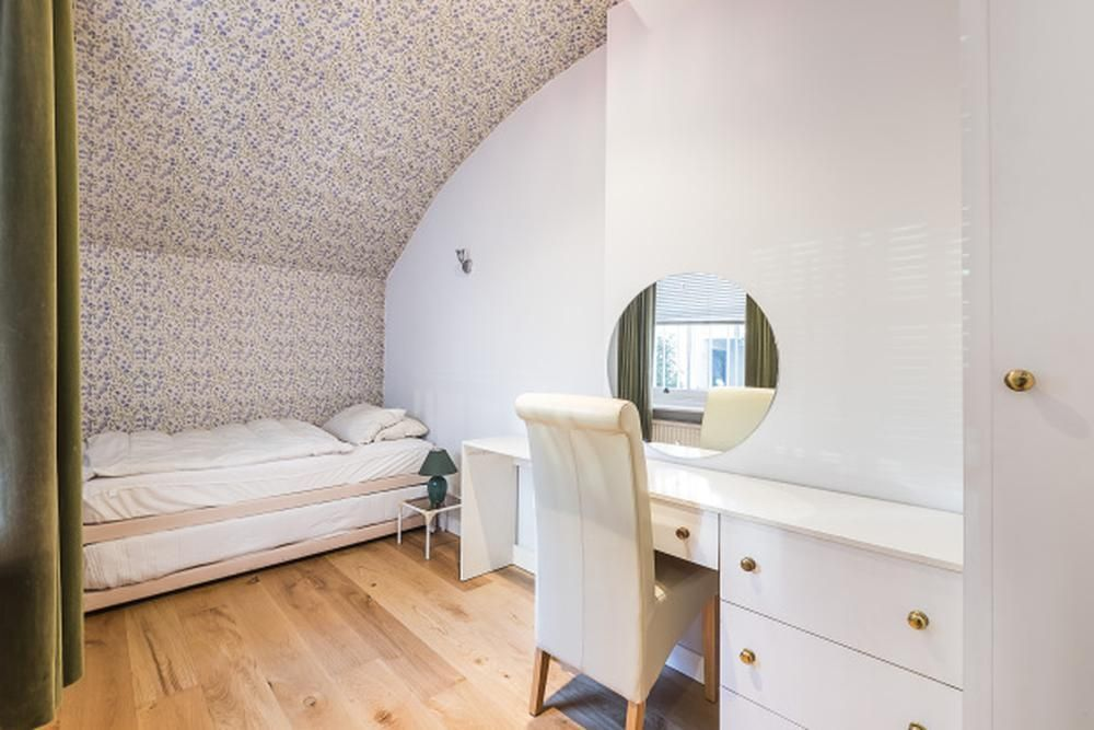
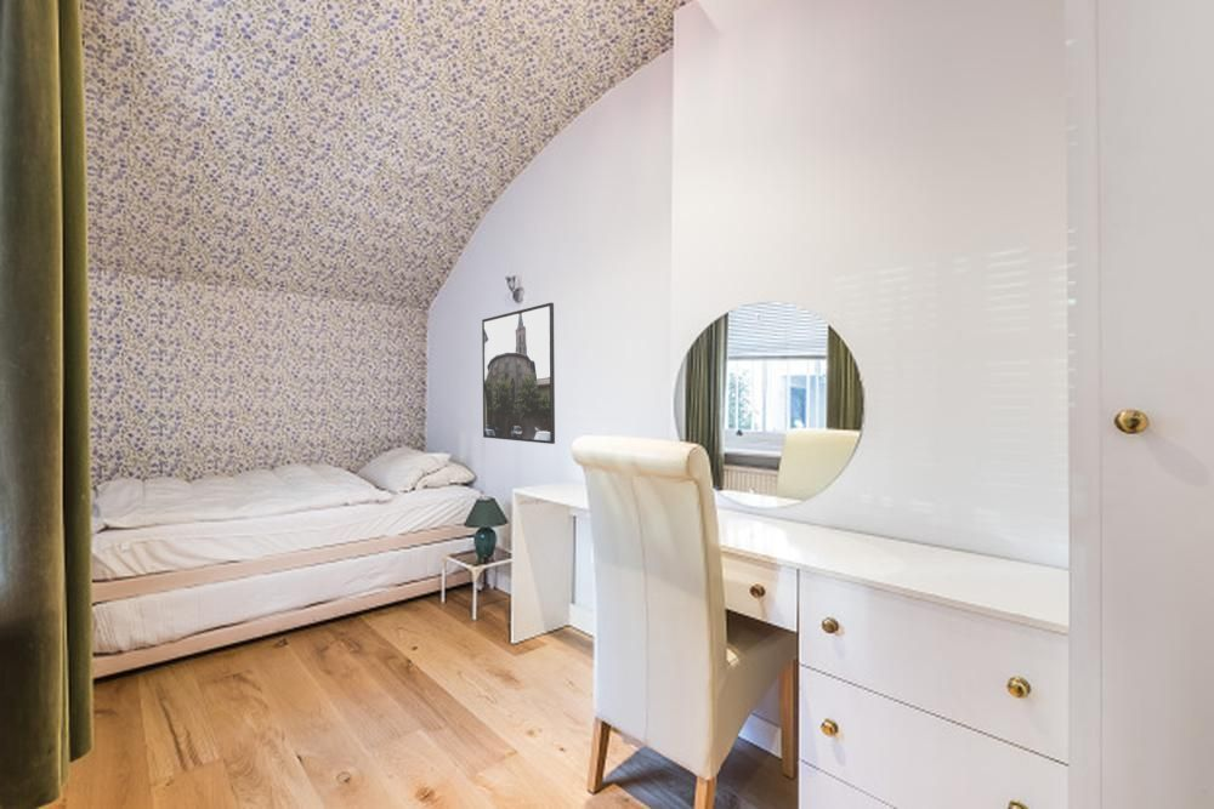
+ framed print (515, 376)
